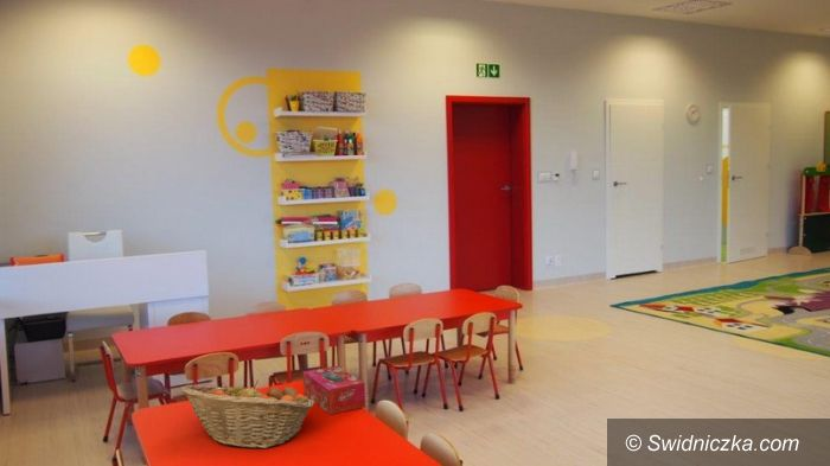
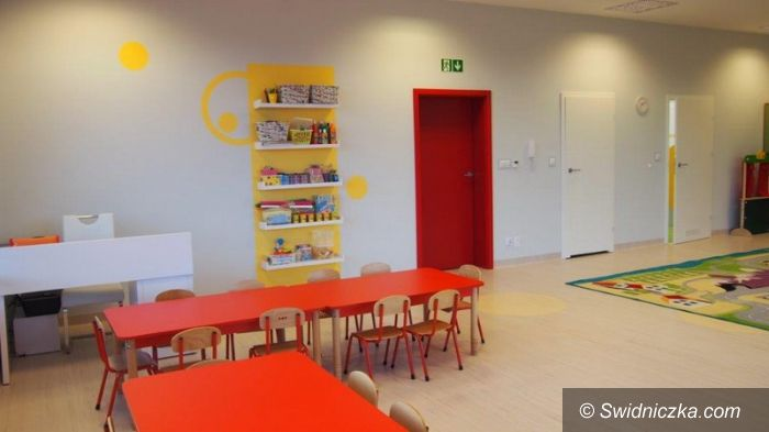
- fruit basket (248, 406)
- tissue box (333, 388)
